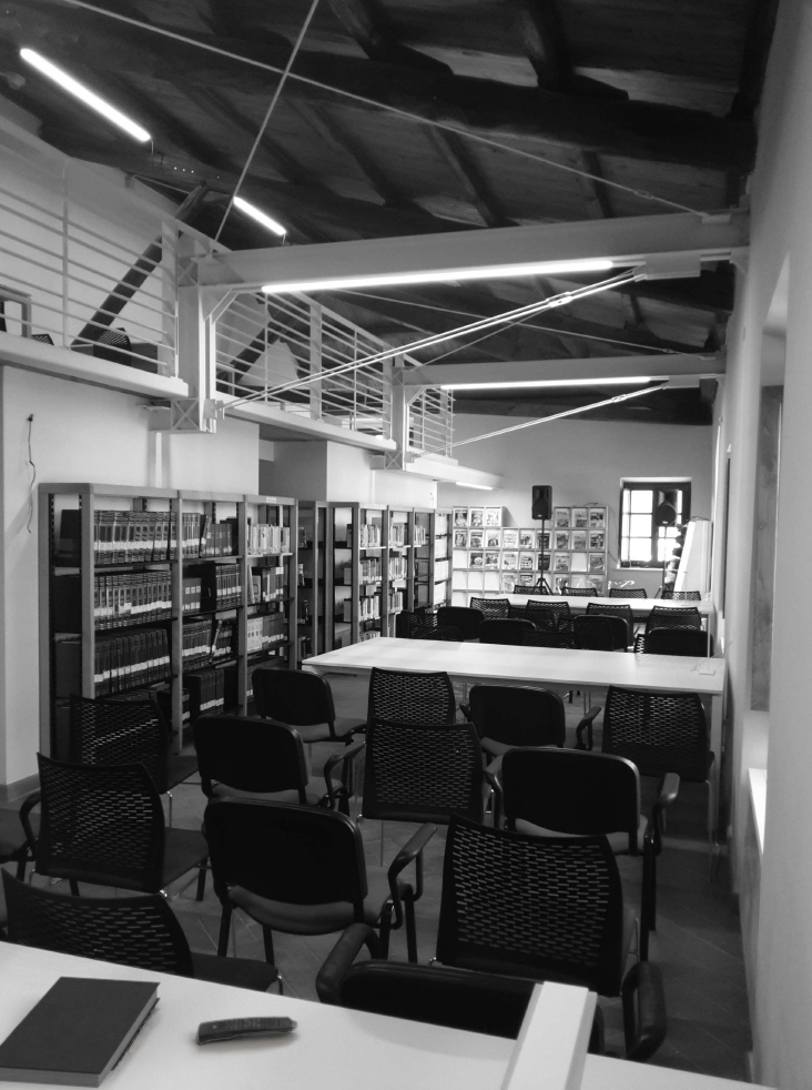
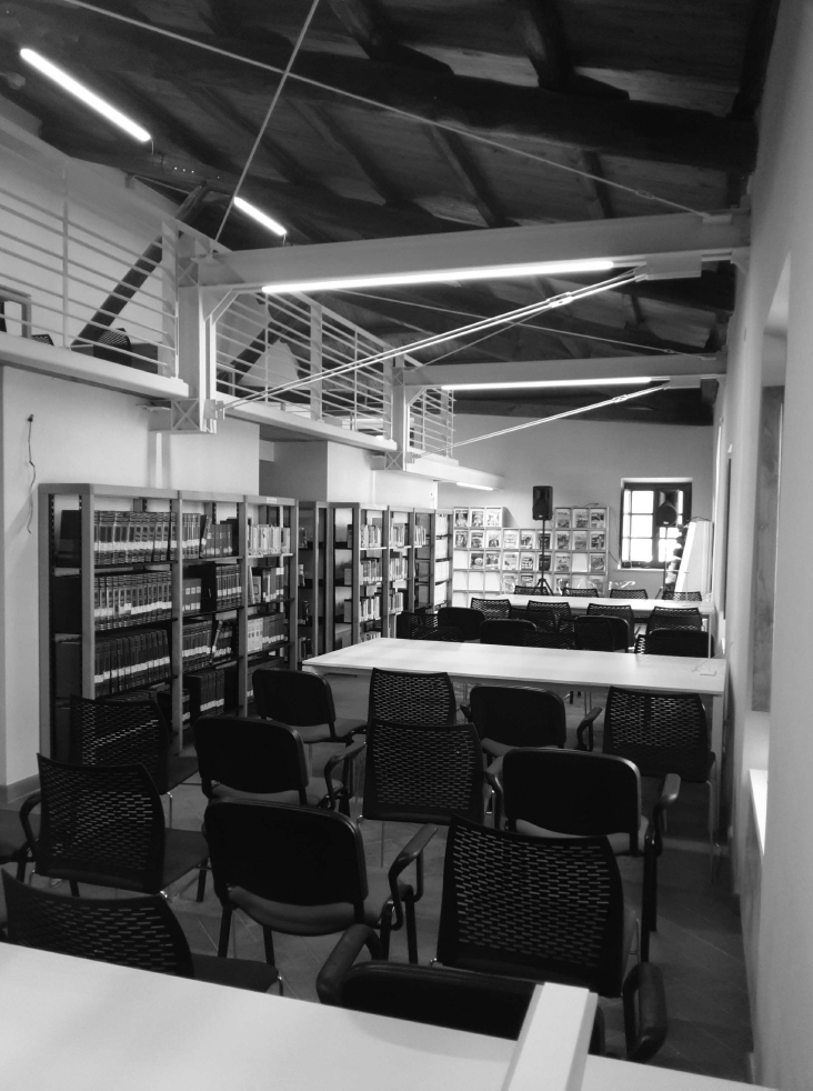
- notebook (78, 1029)
- remote control (247, 1027)
